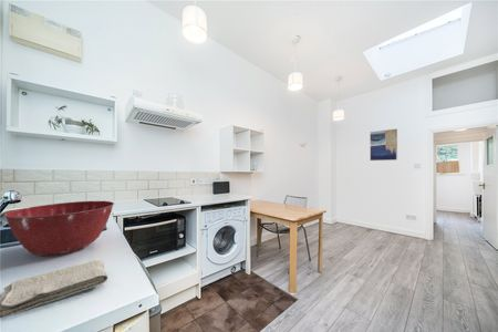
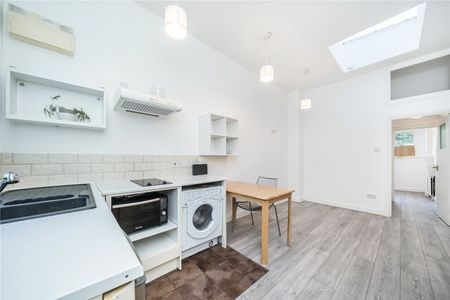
- mixing bowl (66, 227)
- washcloth (59, 281)
- wall art (383, 145)
